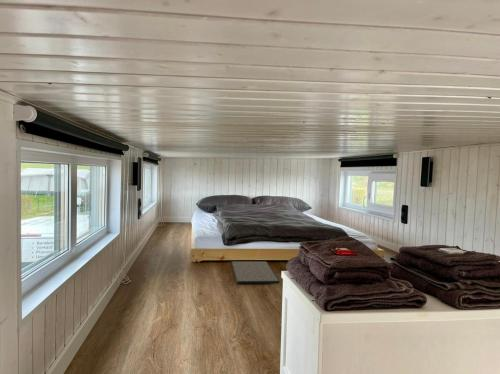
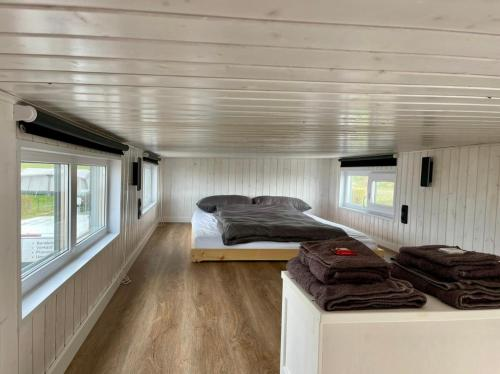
- doormat (253, 271)
